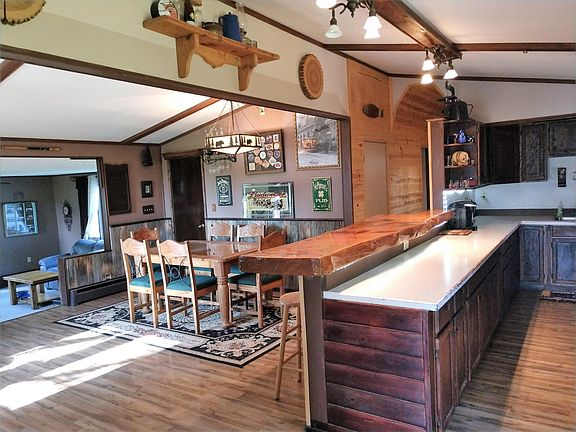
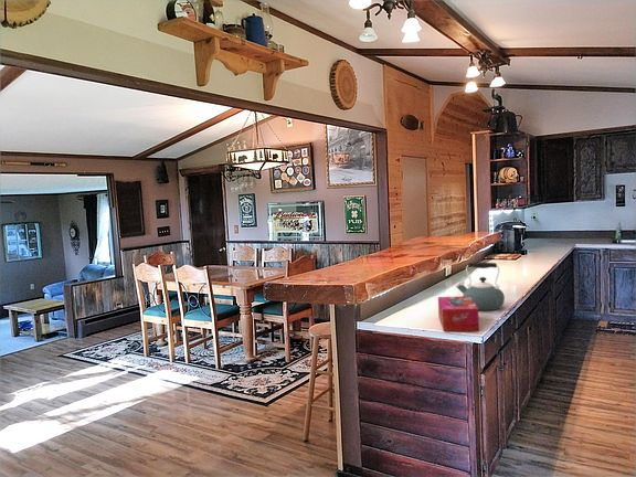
+ tissue box (457, 312)
+ kettle (478, 285)
